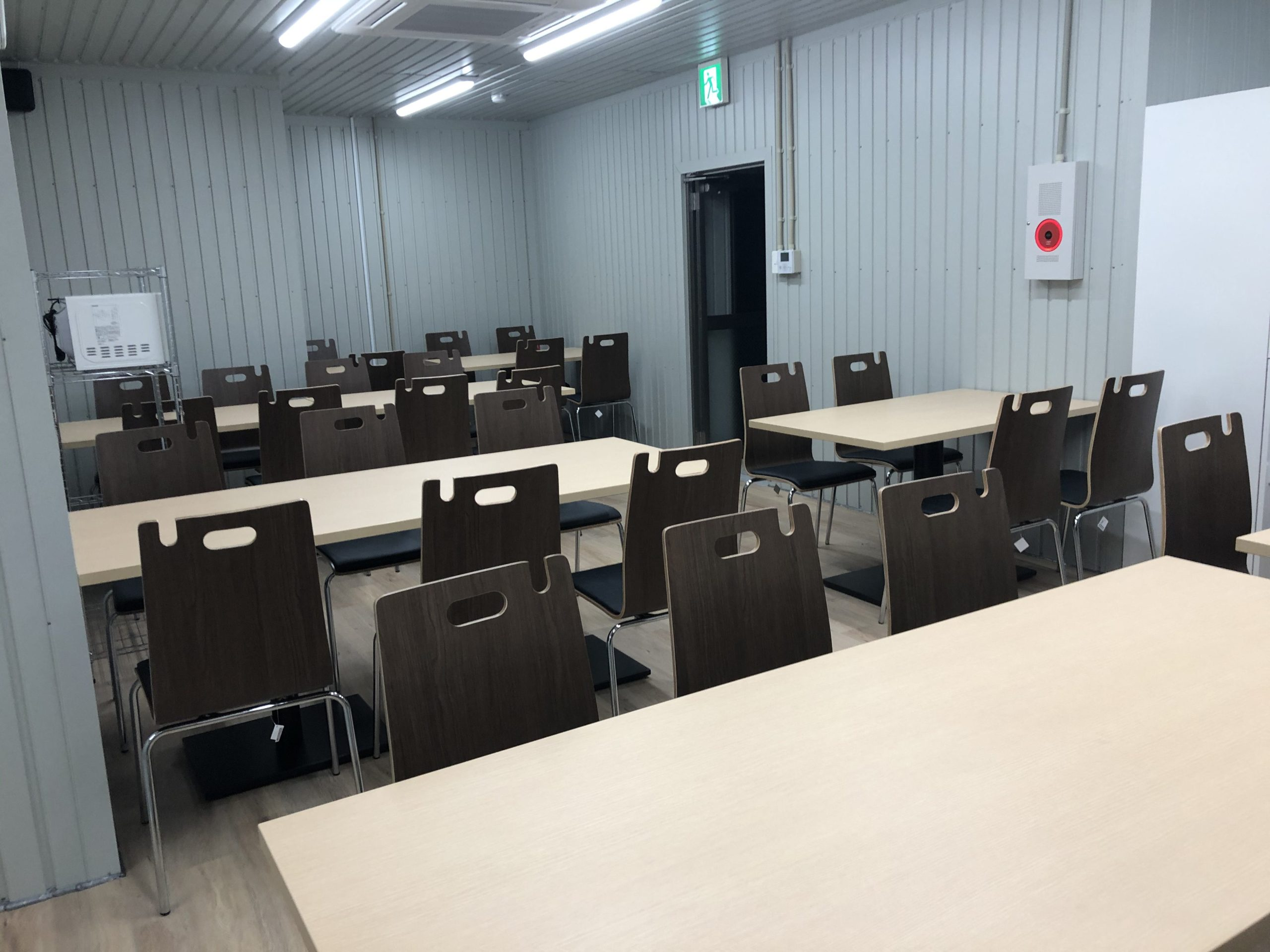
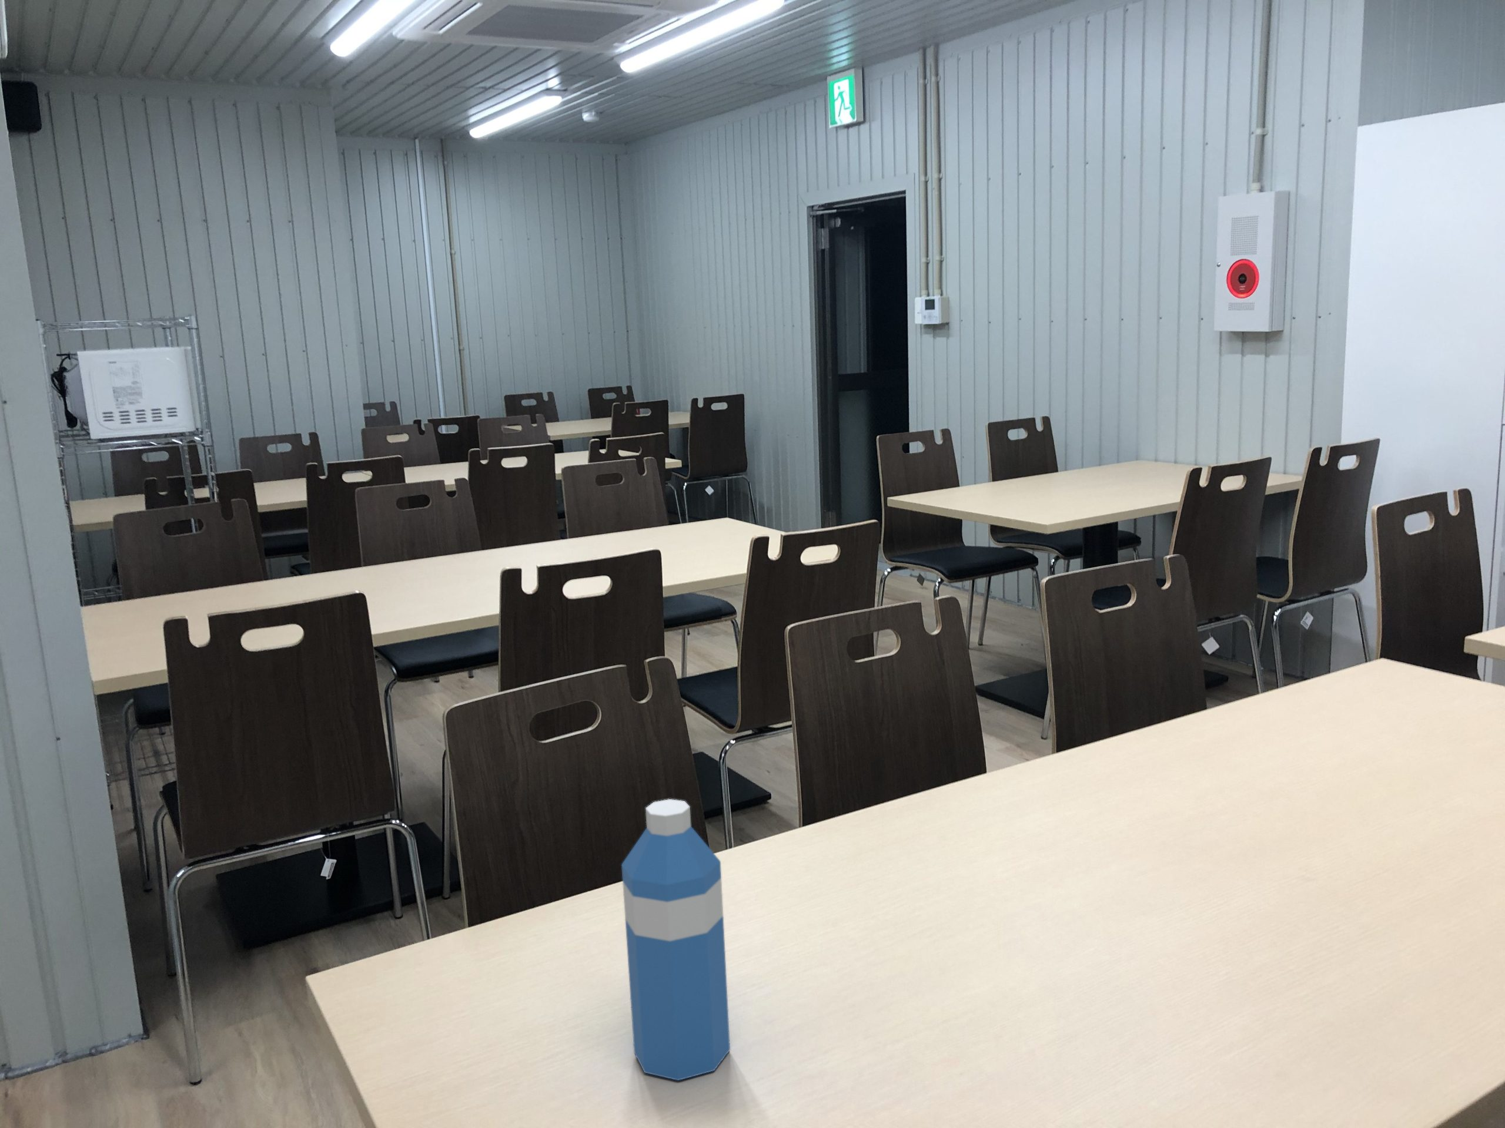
+ water bottle (675, 931)
